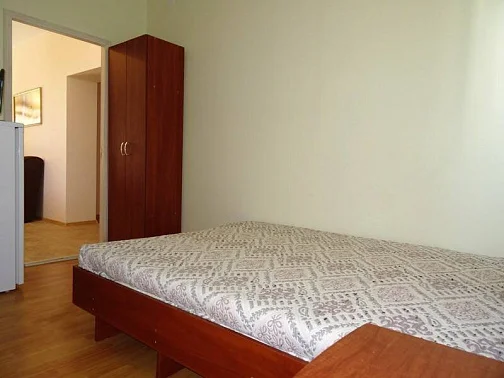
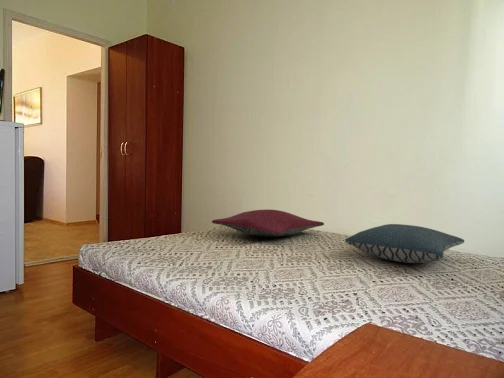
+ pillow (268, 222)
+ pillow (405, 242)
